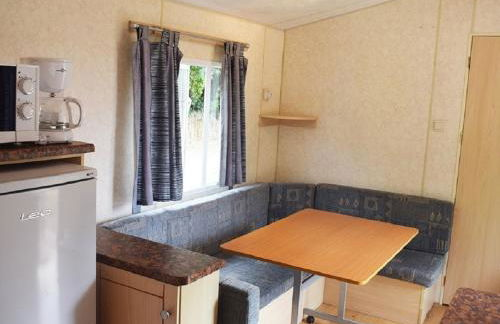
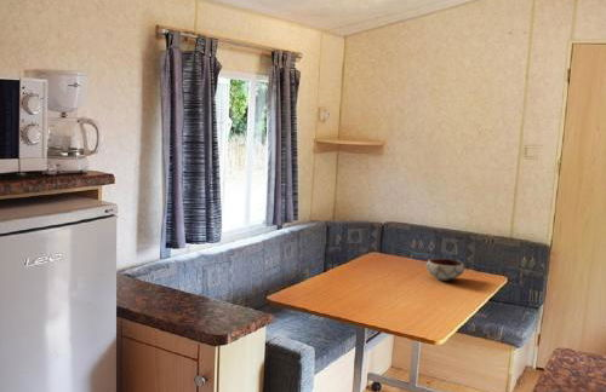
+ bowl (445, 270)
